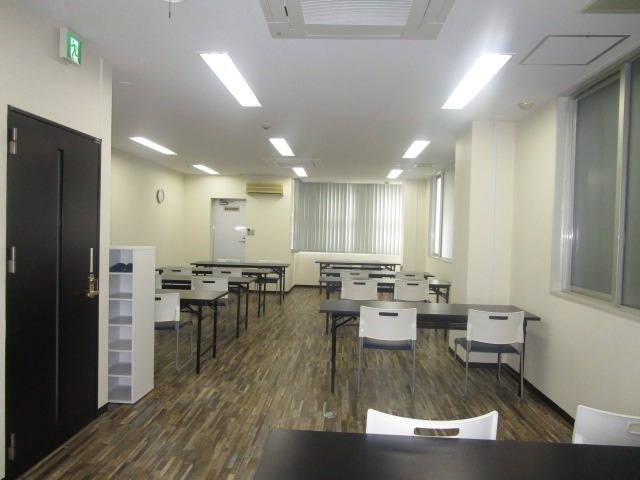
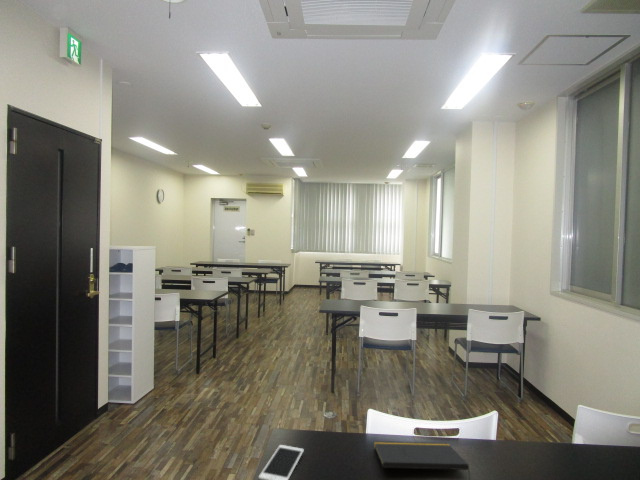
+ cell phone (282, 463)
+ notepad (417, 454)
